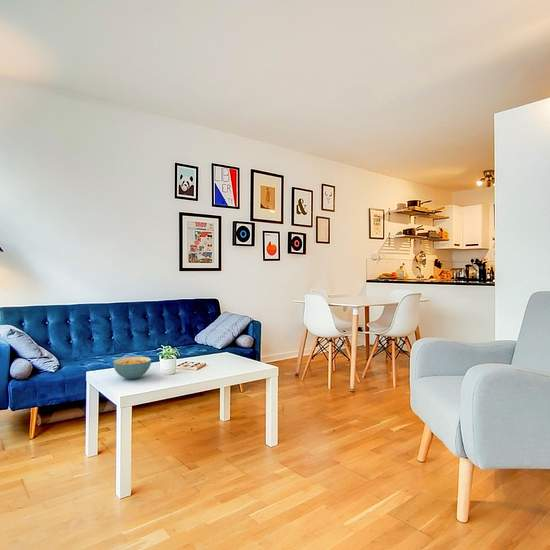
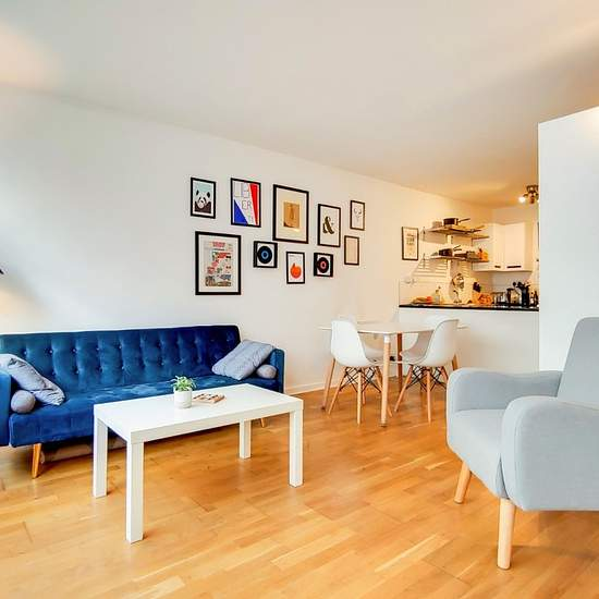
- cereal bowl (132, 369)
